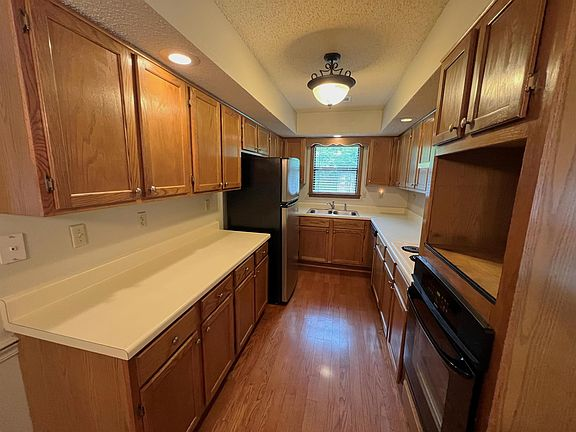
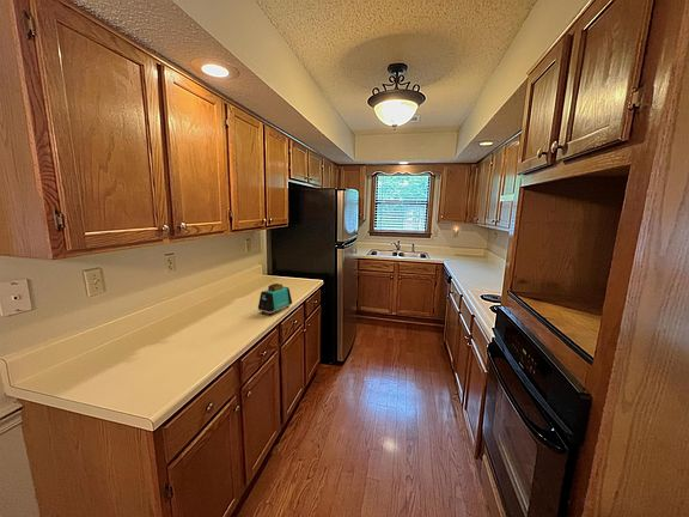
+ toaster (275, 297)
